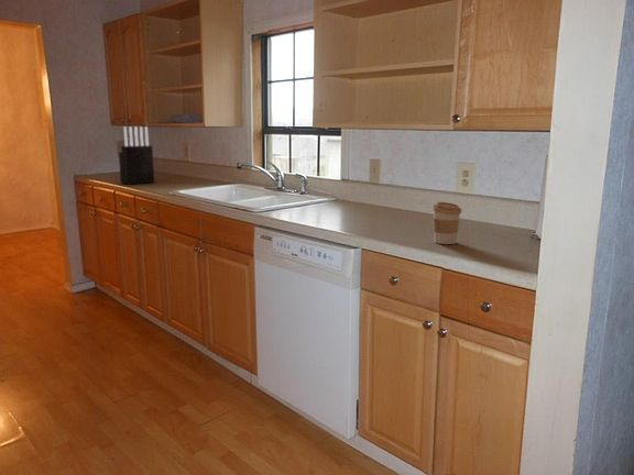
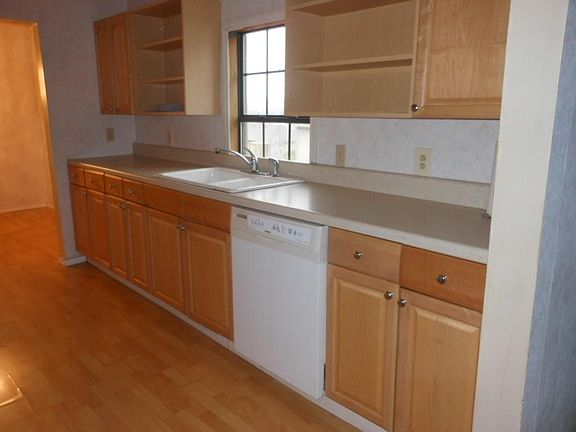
- knife block (134, 155)
- coffee cup (446, 222)
